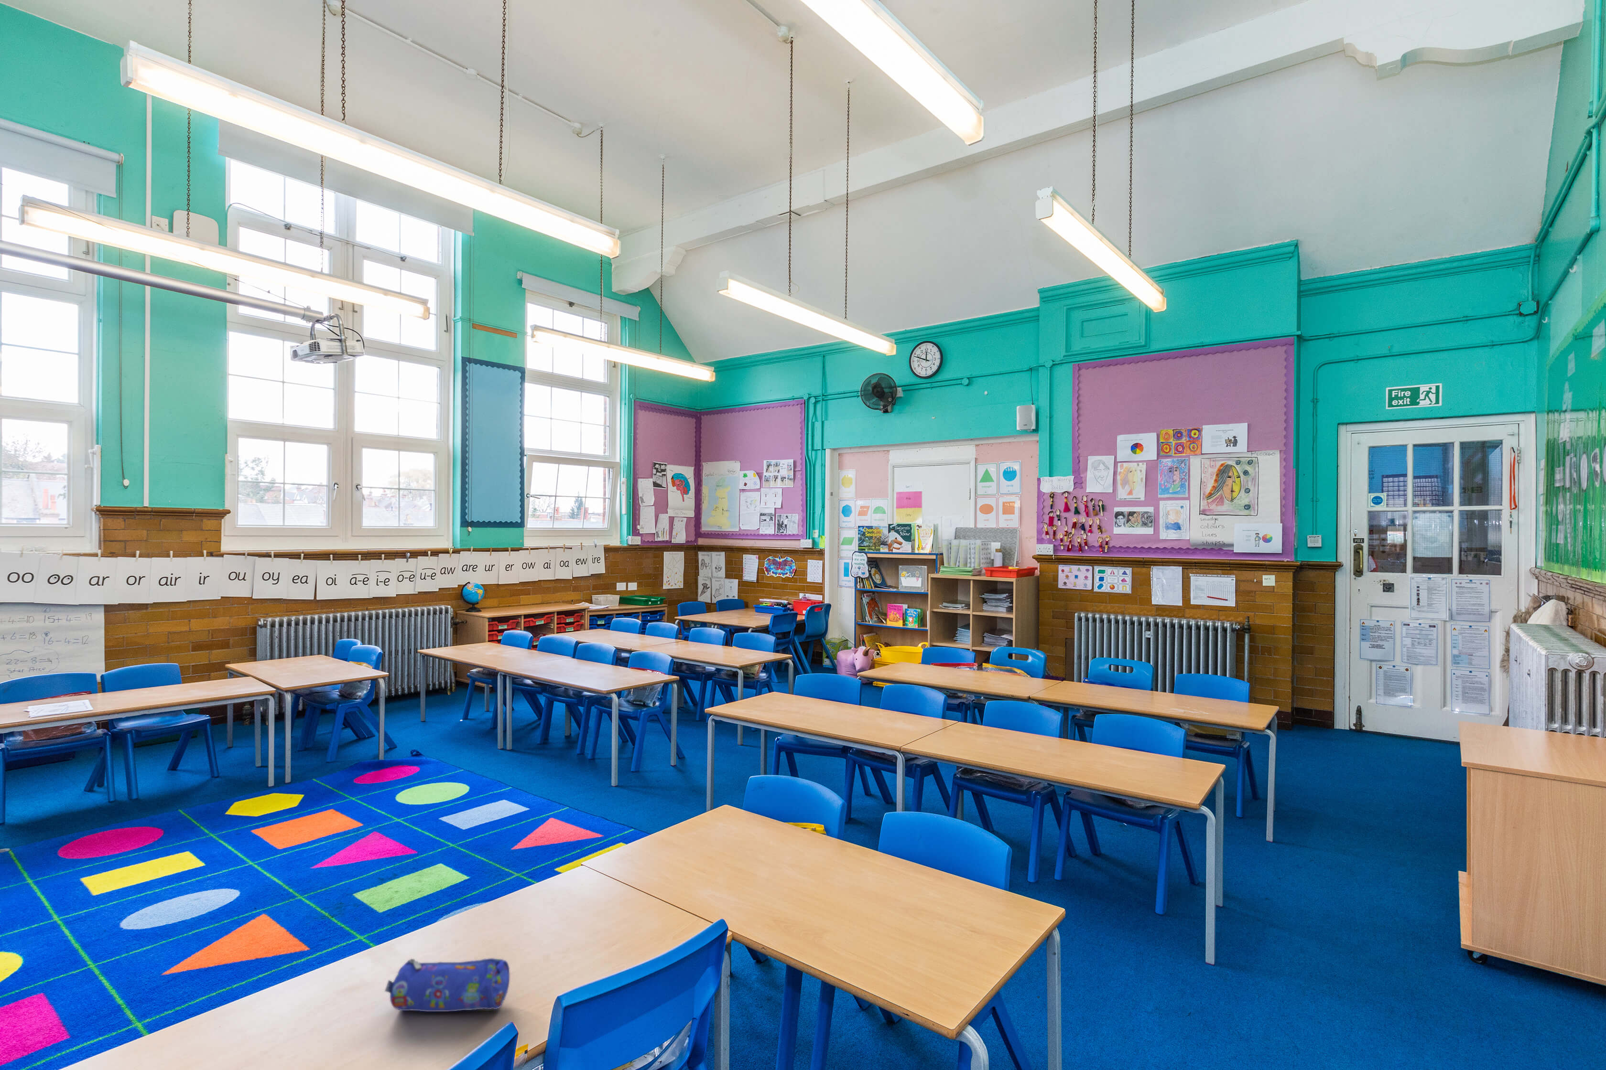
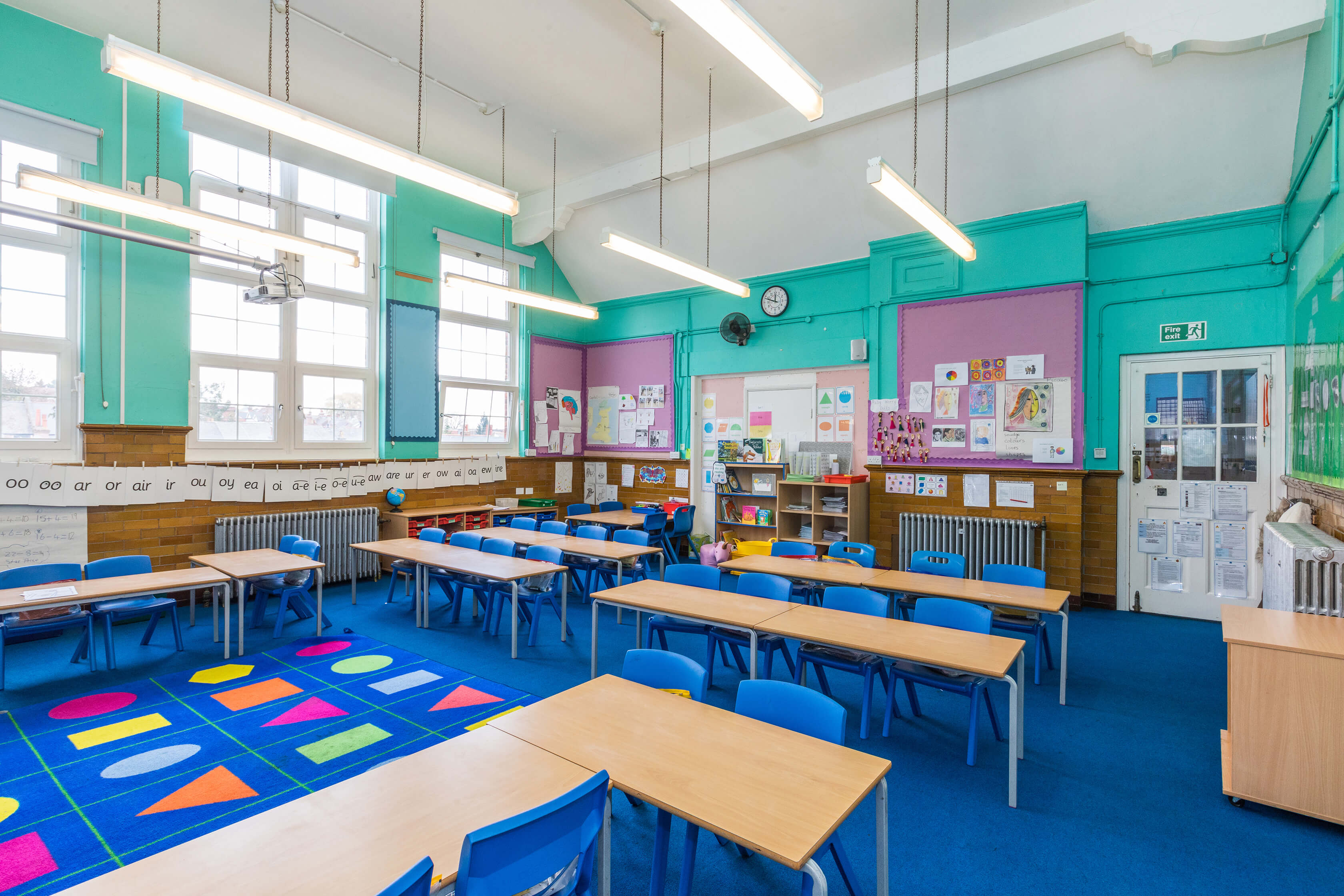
- pencil case (450, 983)
